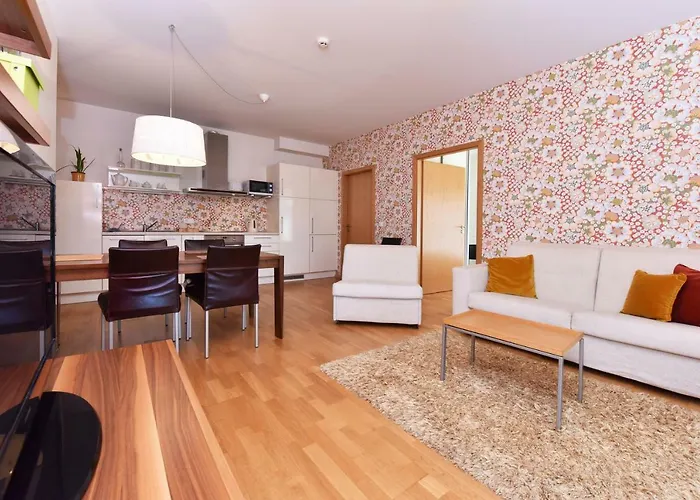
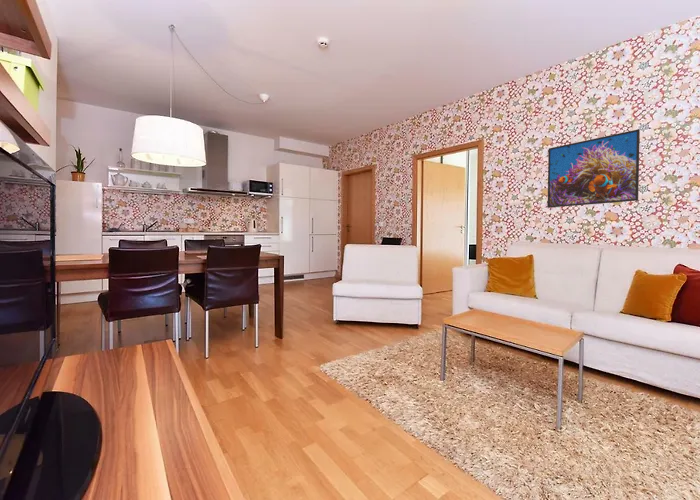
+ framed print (589, 172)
